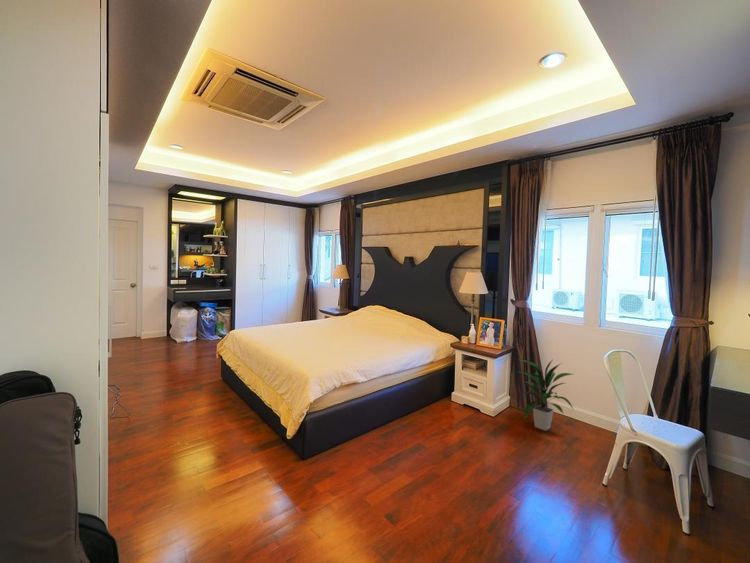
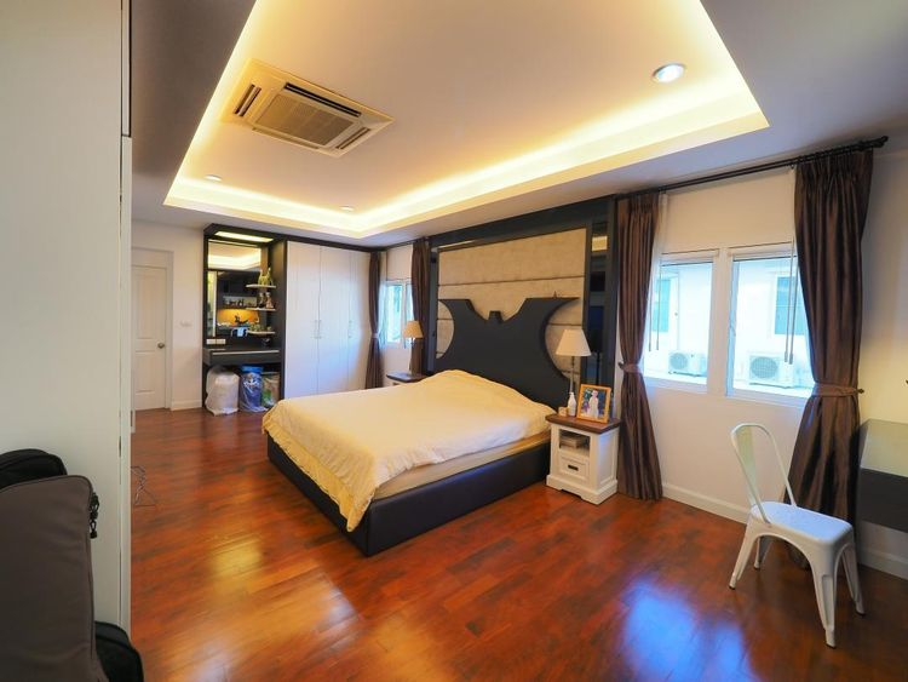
- indoor plant (541, 392)
